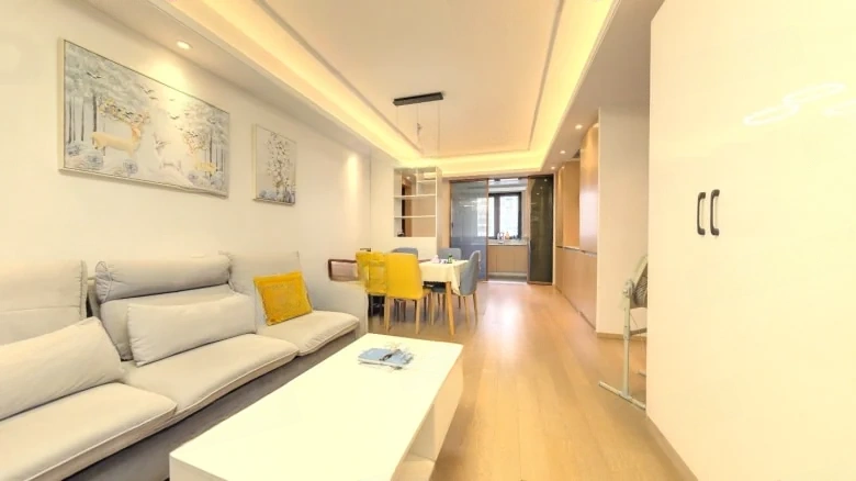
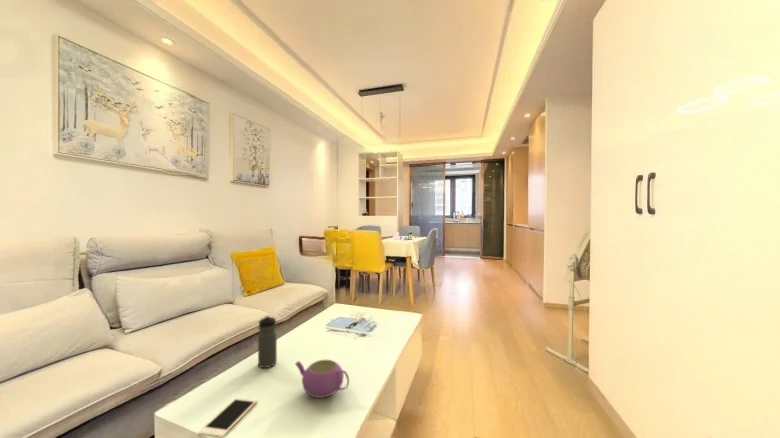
+ teapot (321, 378)
+ cell phone (230, 415)
+ water bottle (267, 339)
